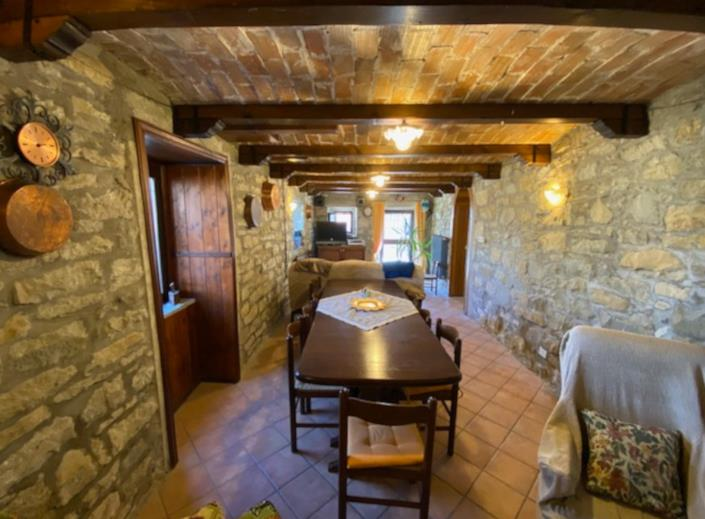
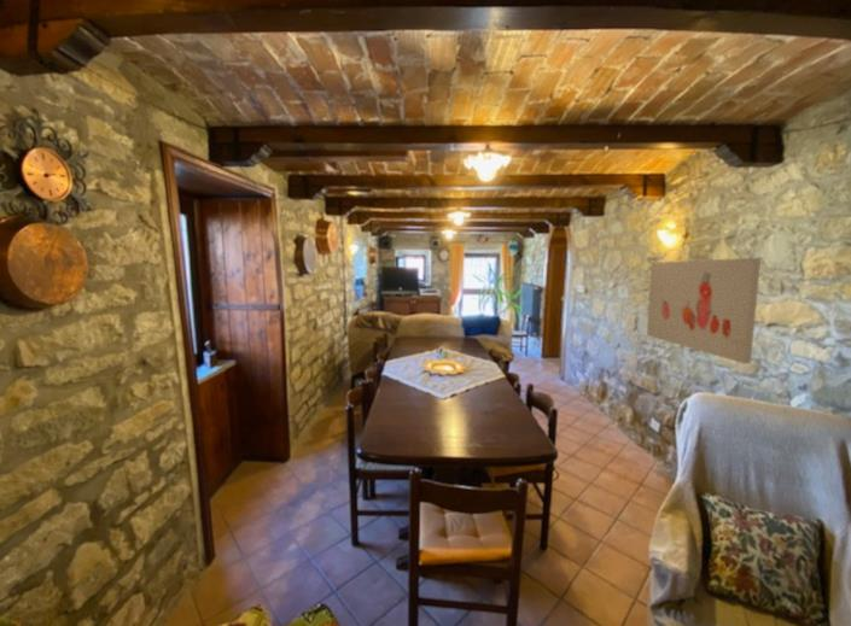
+ wall art (692, 304)
